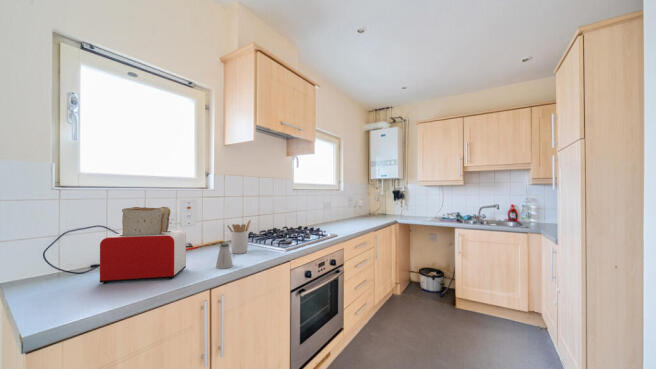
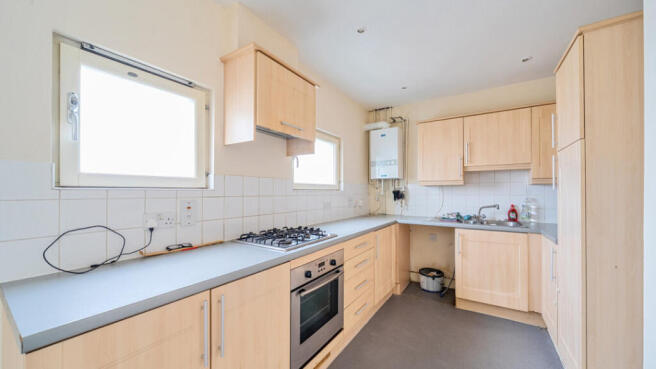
- saltshaker (224, 255)
- toaster (143, 241)
- utensil holder (239, 236)
